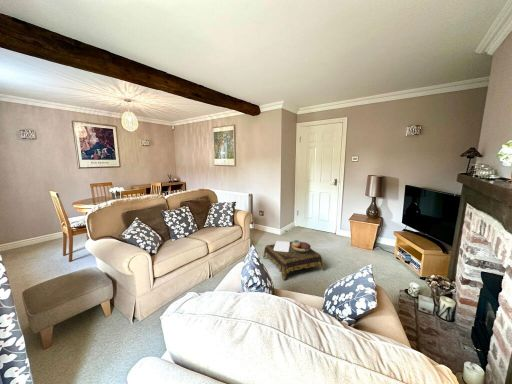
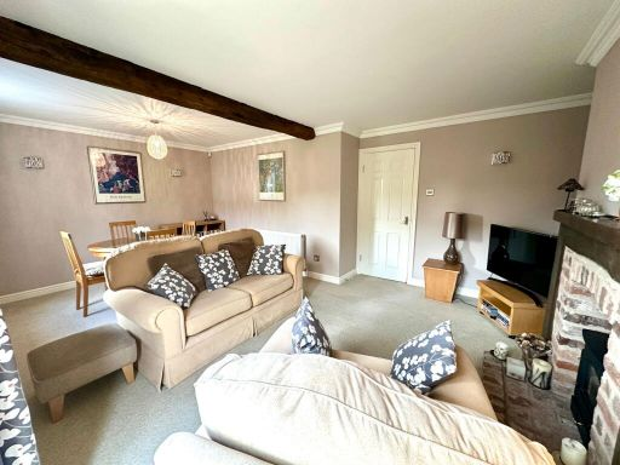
- side table (291, 251)
